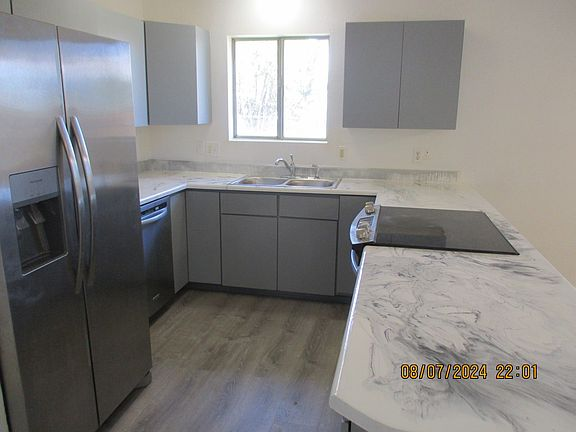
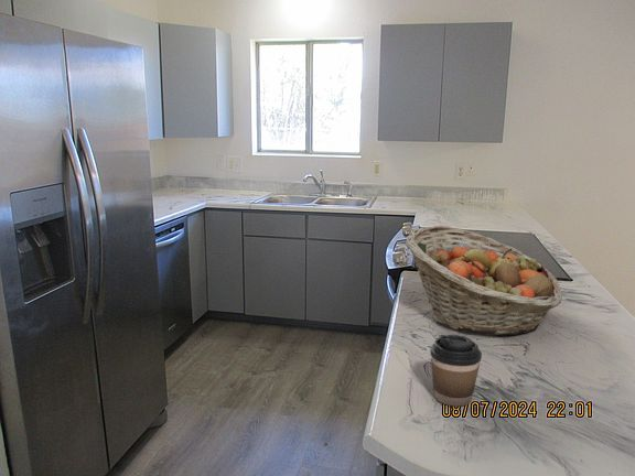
+ coffee cup (454, 367)
+ fruit basket (482, 274)
